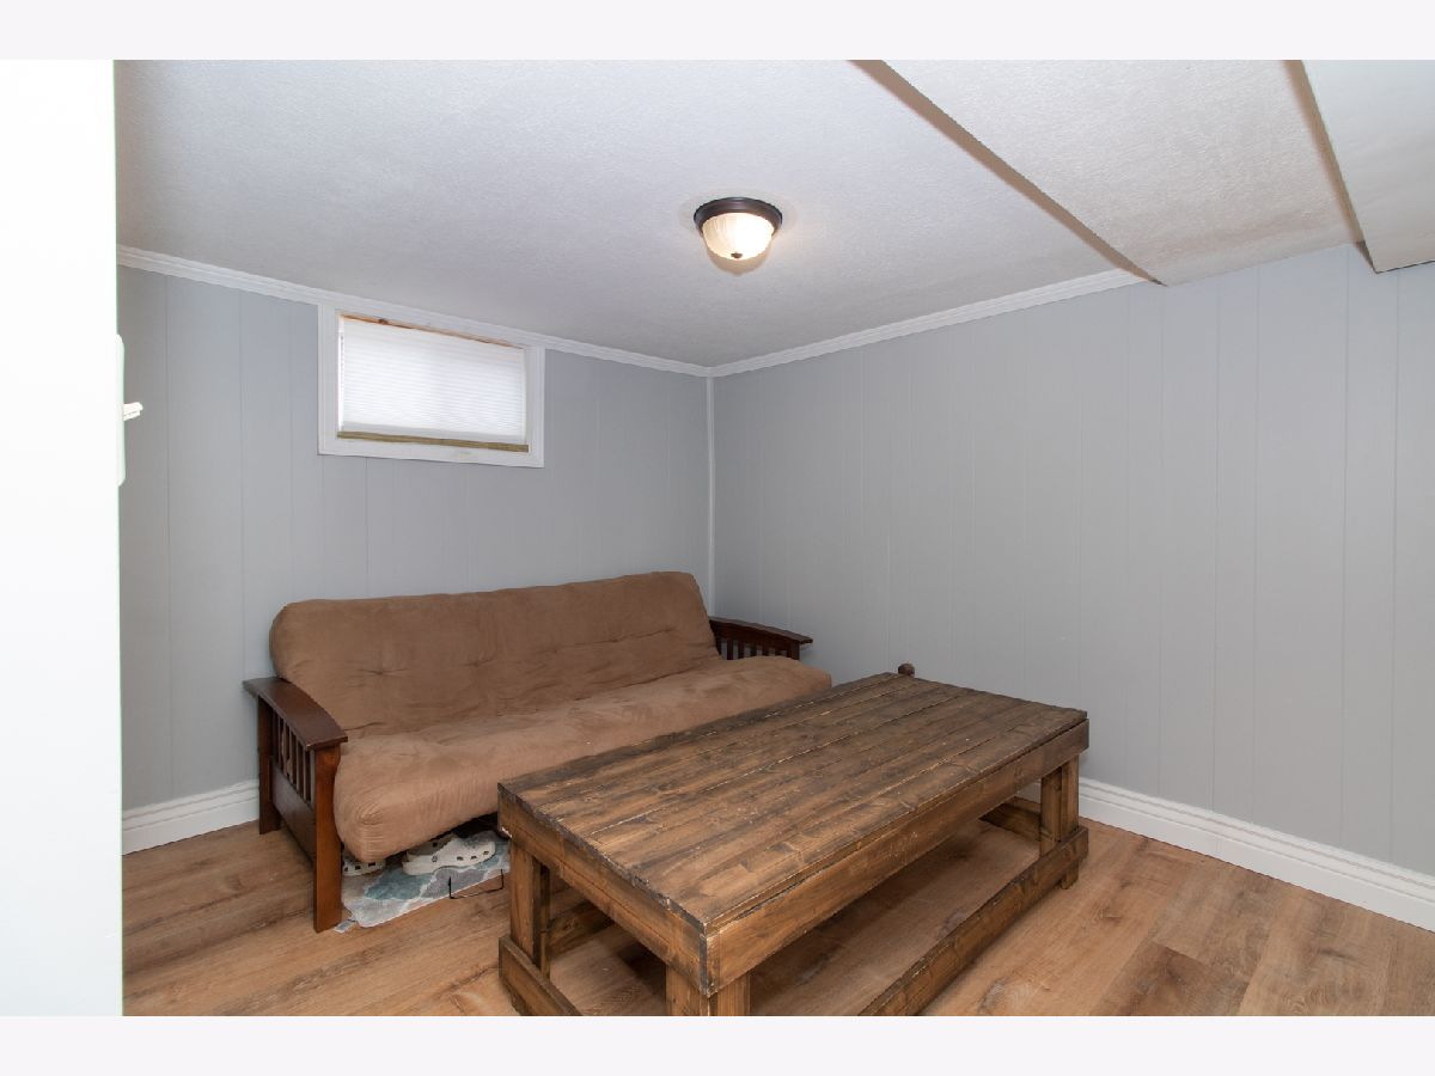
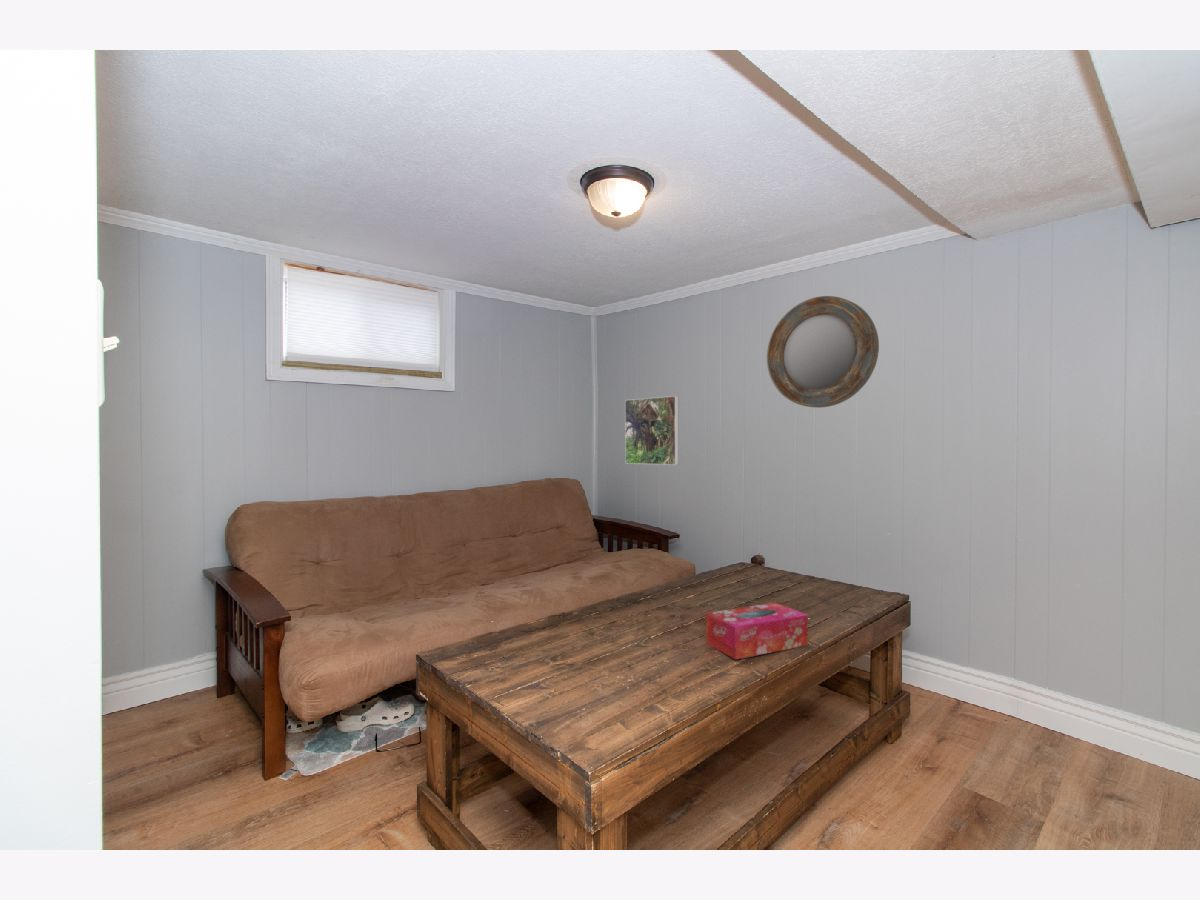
+ tissue box (756, 629)
+ home mirror (818, 352)
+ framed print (650, 431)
